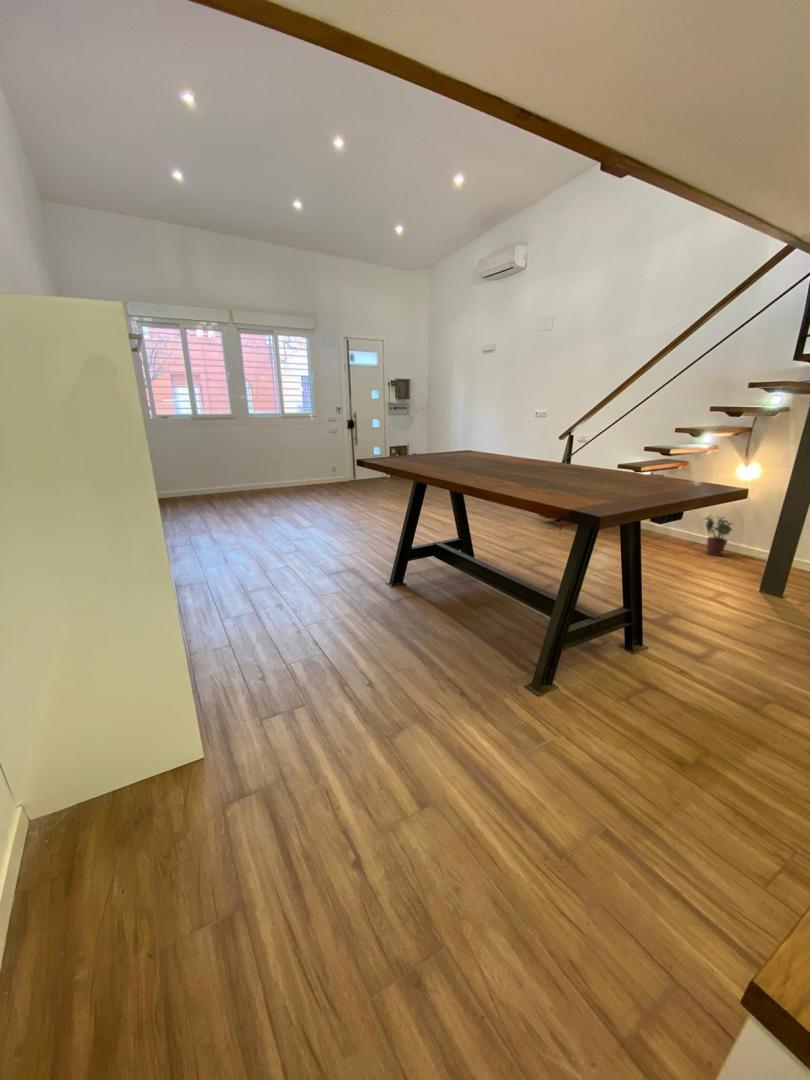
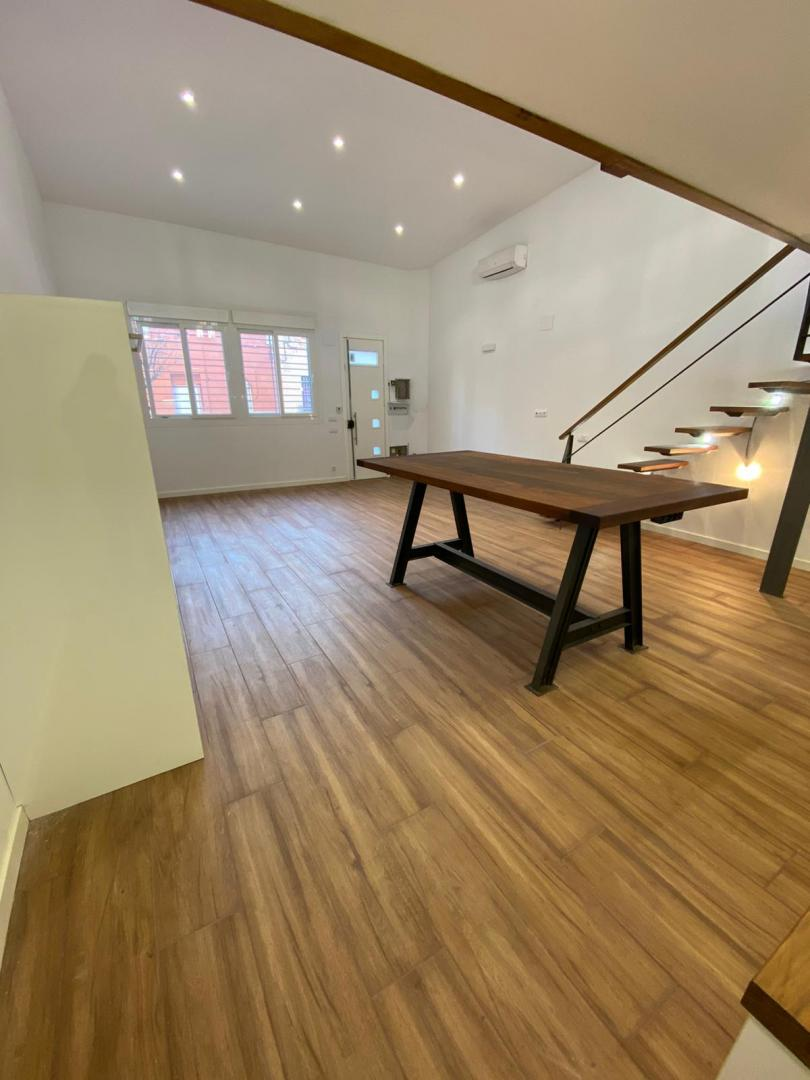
- potted plant (718, 534)
